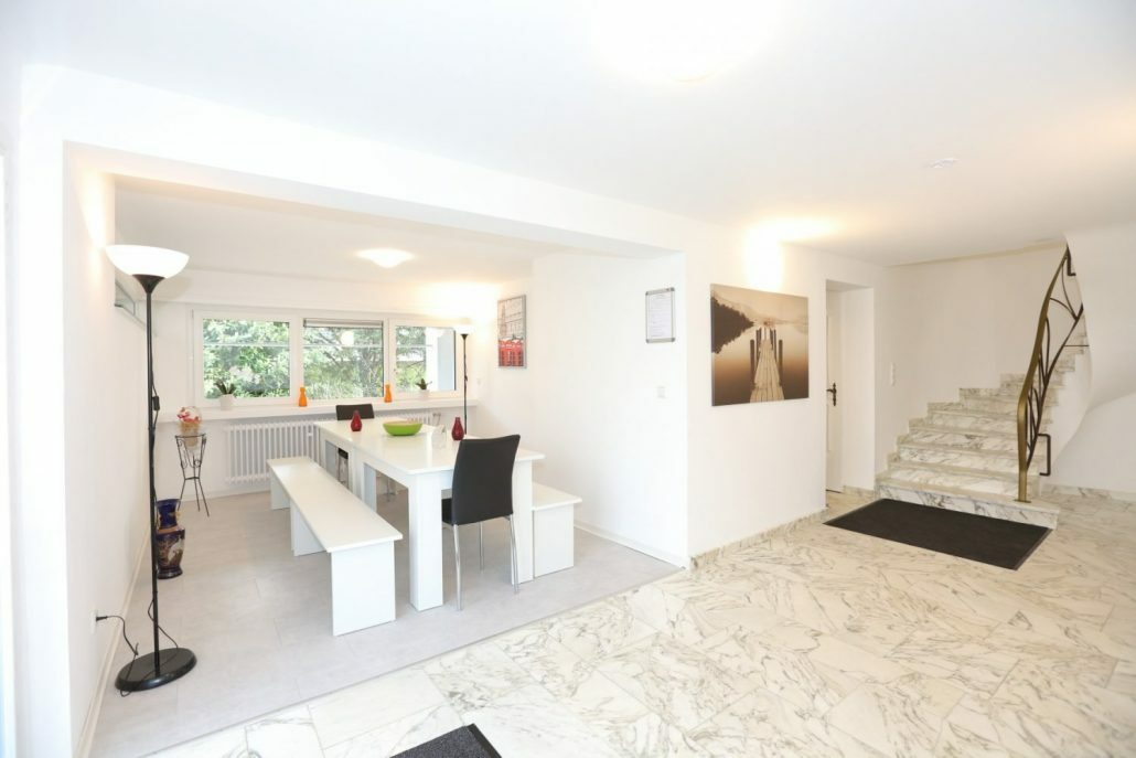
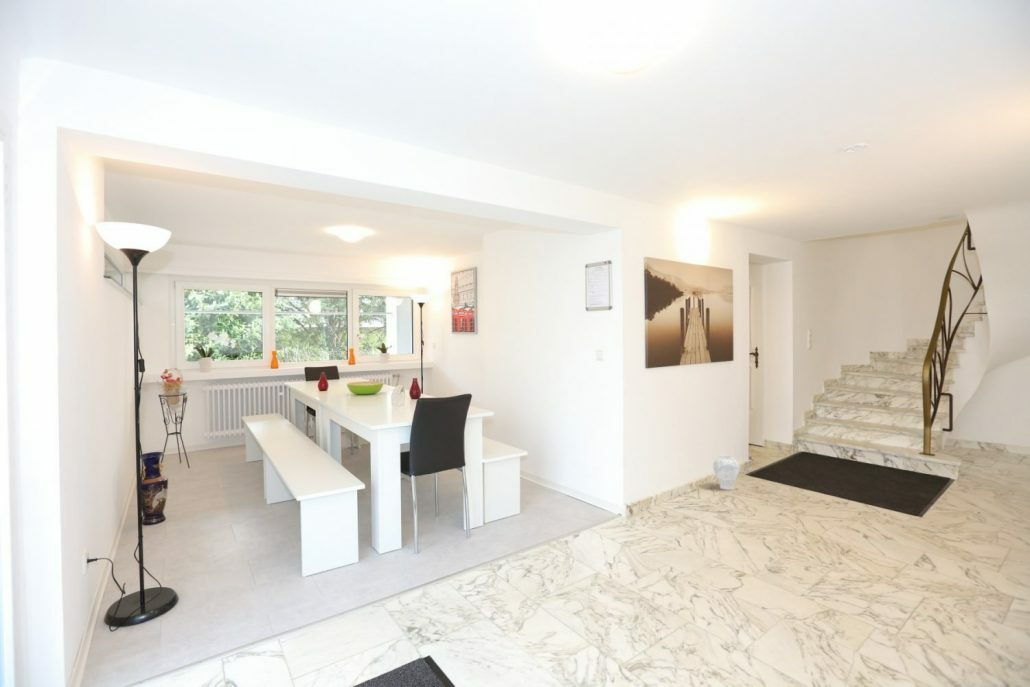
+ vase (726, 472)
